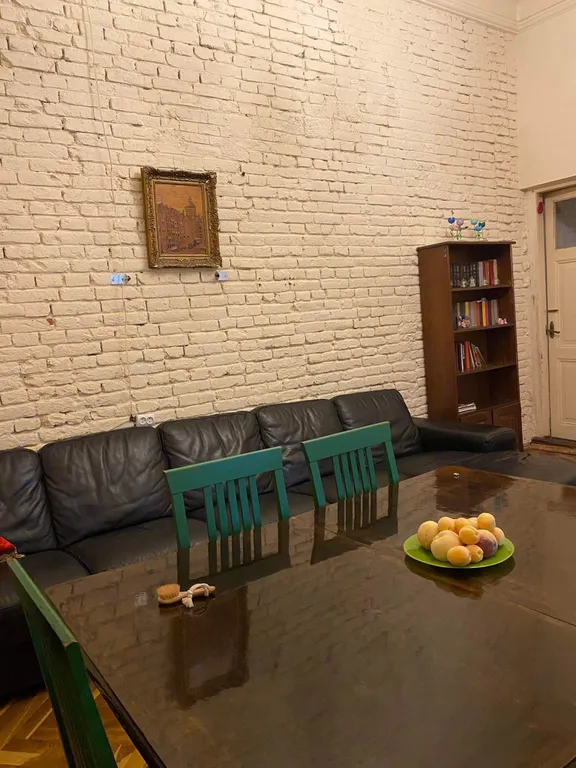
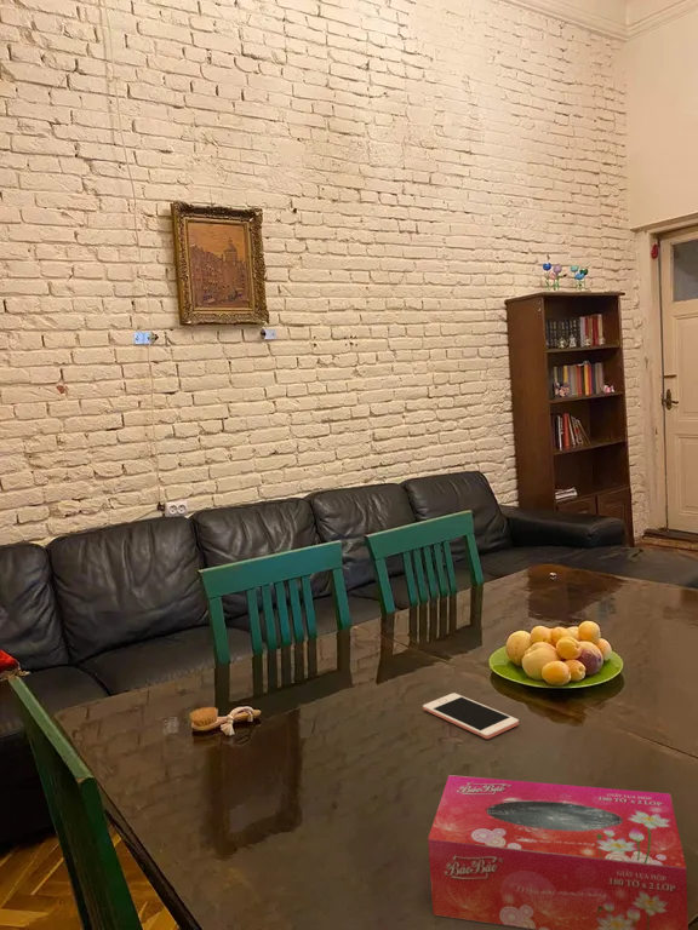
+ tissue box (554, 852)
+ cell phone (469, 714)
